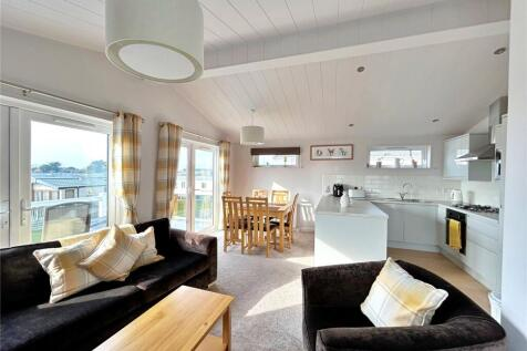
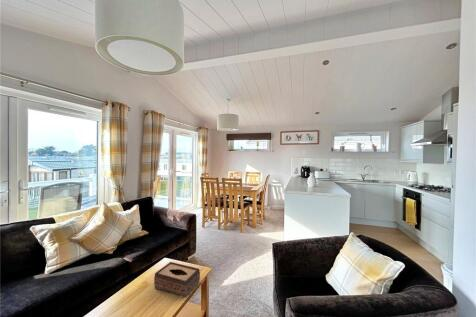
+ tissue box (177, 278)
